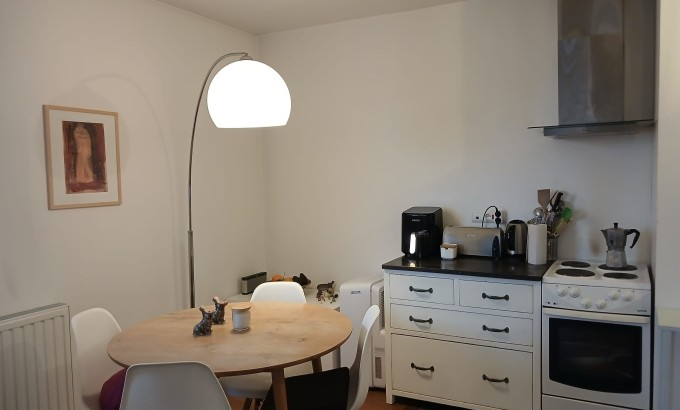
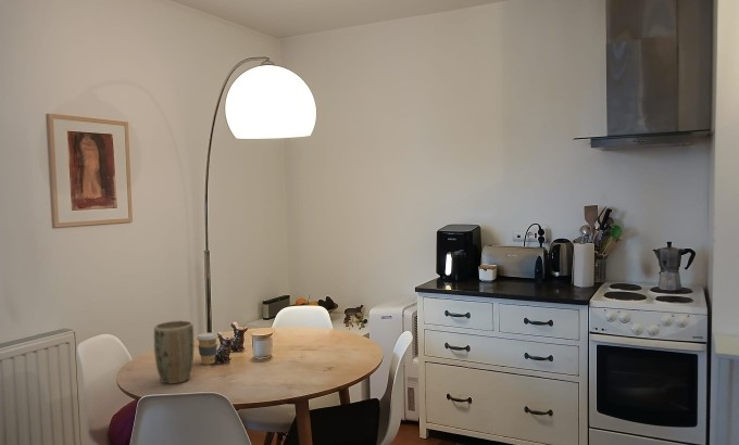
+ plant pot (174, 352)
+ coffee cup (208, 348)
